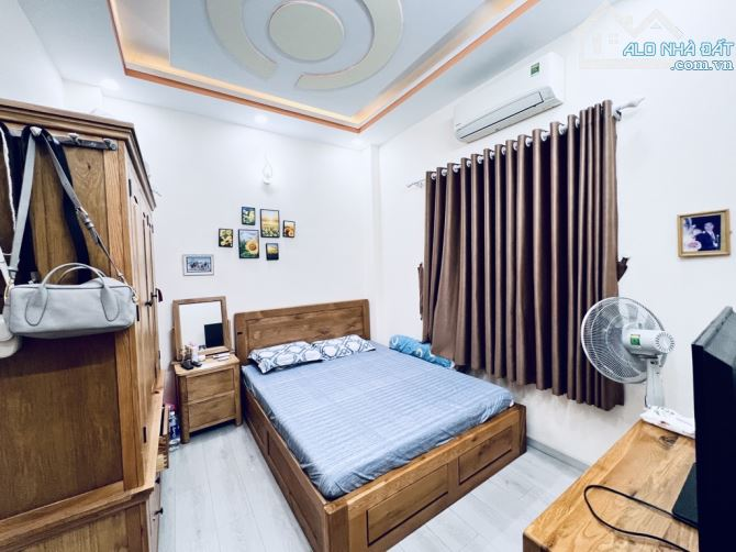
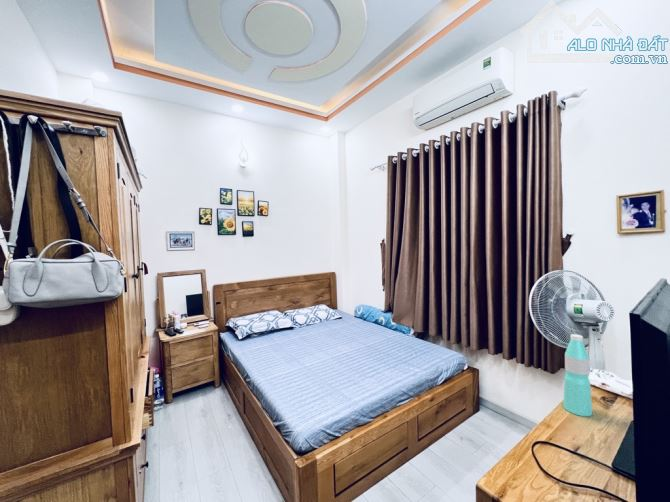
+ water bottle (576, 372)
